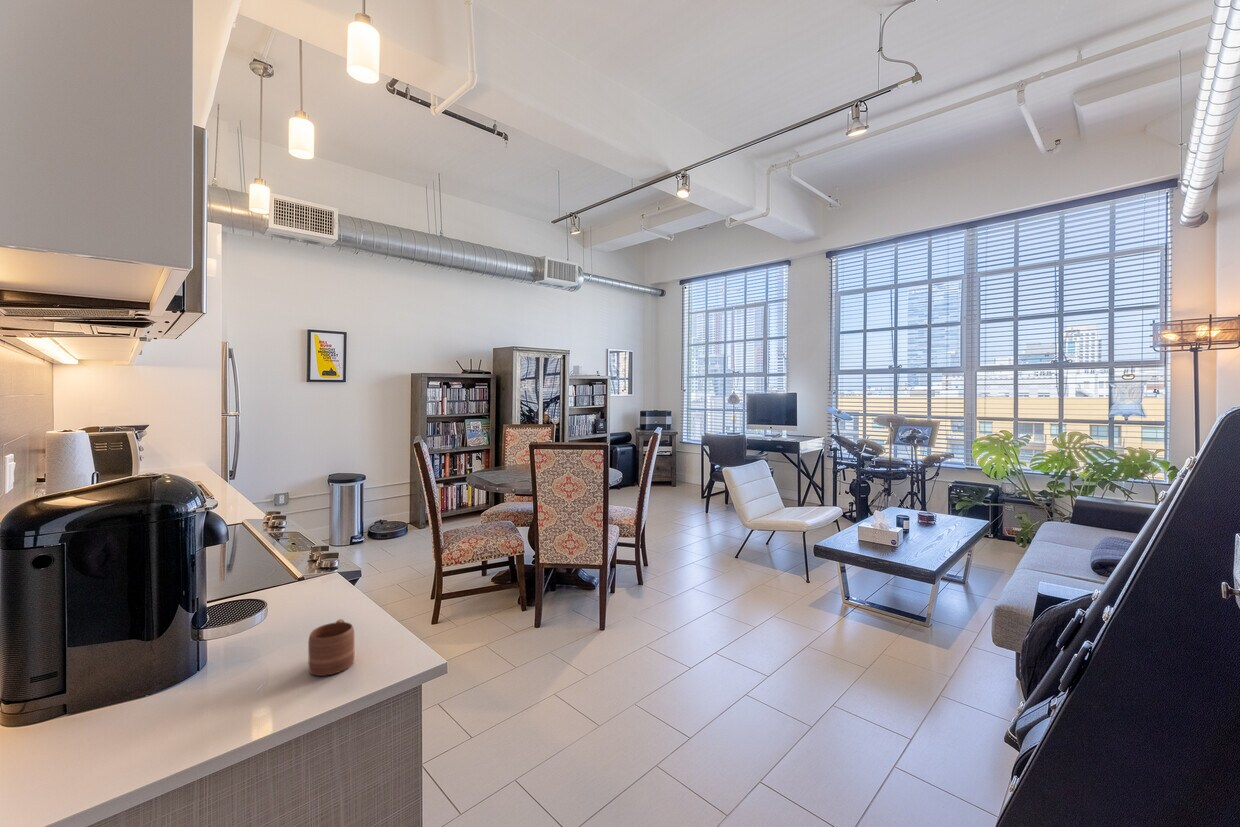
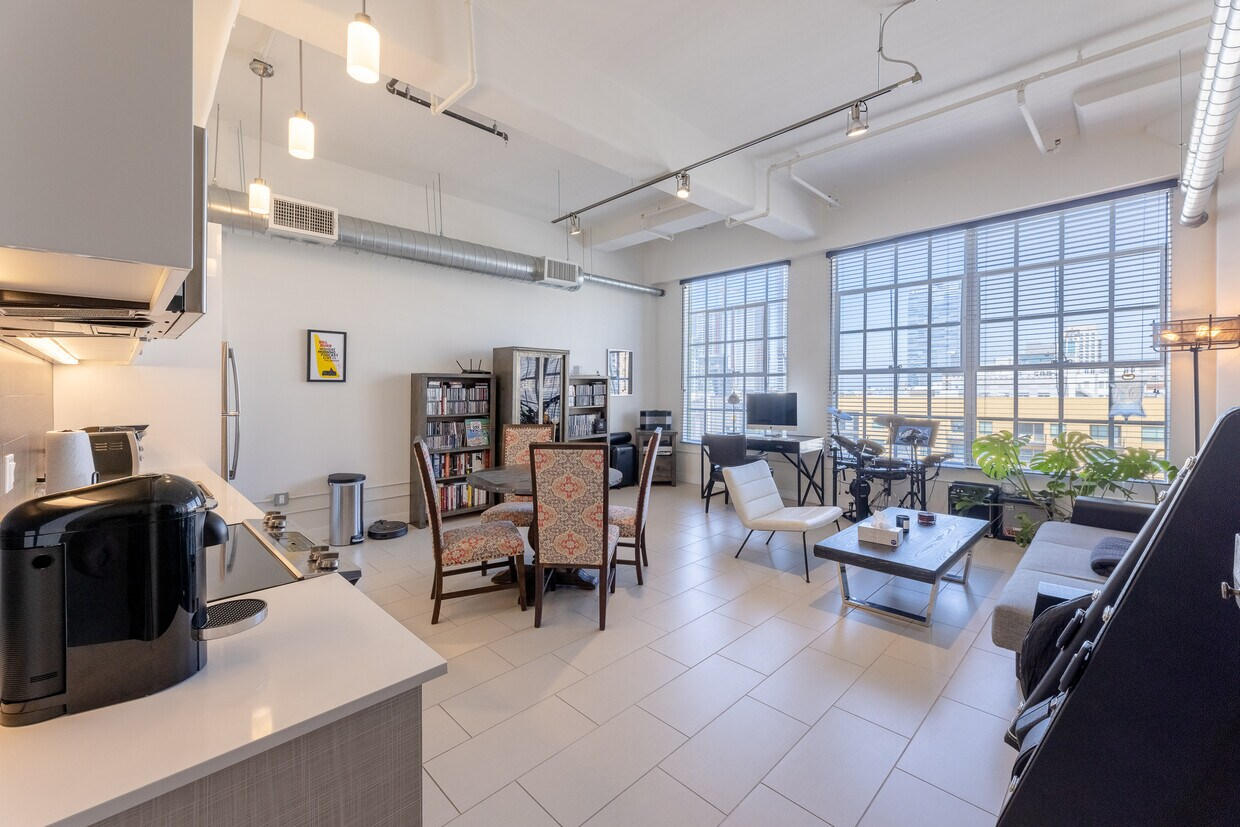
- mug (336, 642)
